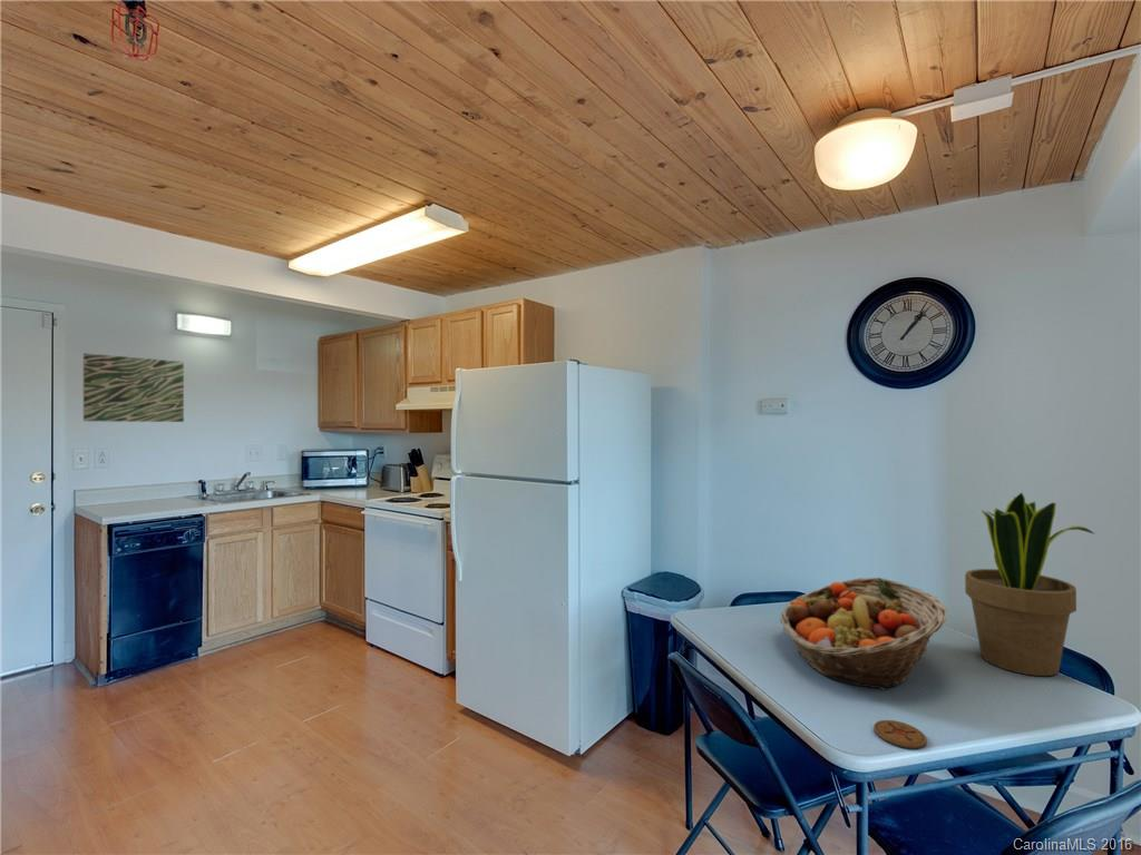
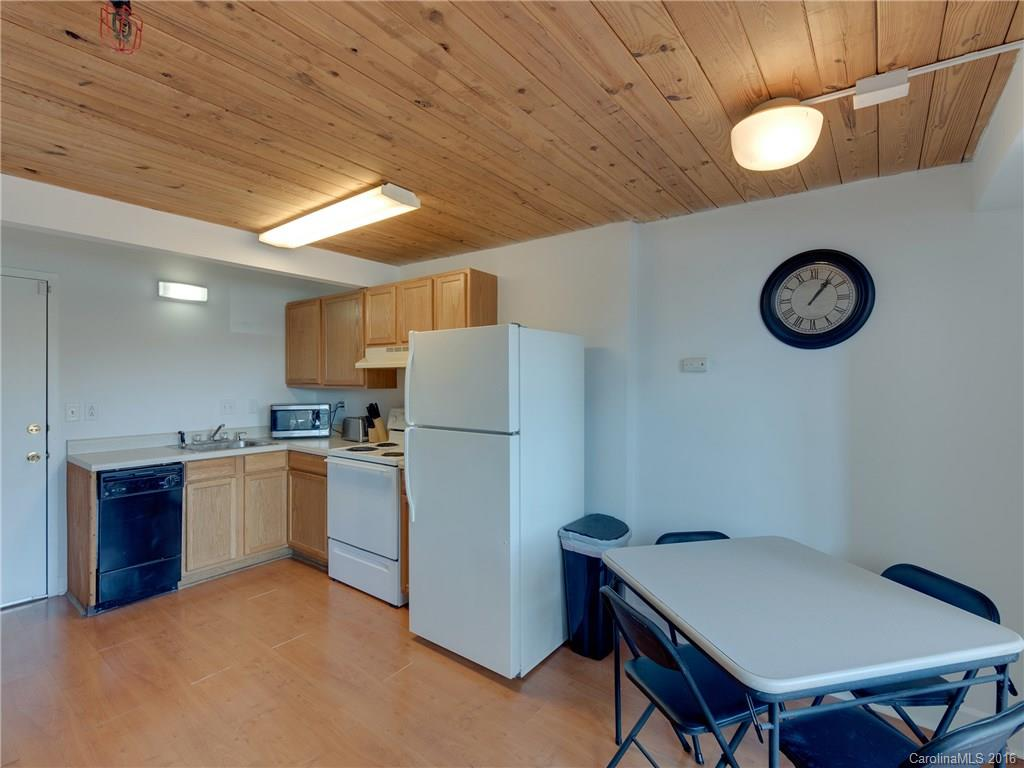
- potted plant (1026, 578)
- coaster (899, 733)
- fruit basket (857, 625)
- wall art (136, 390)
